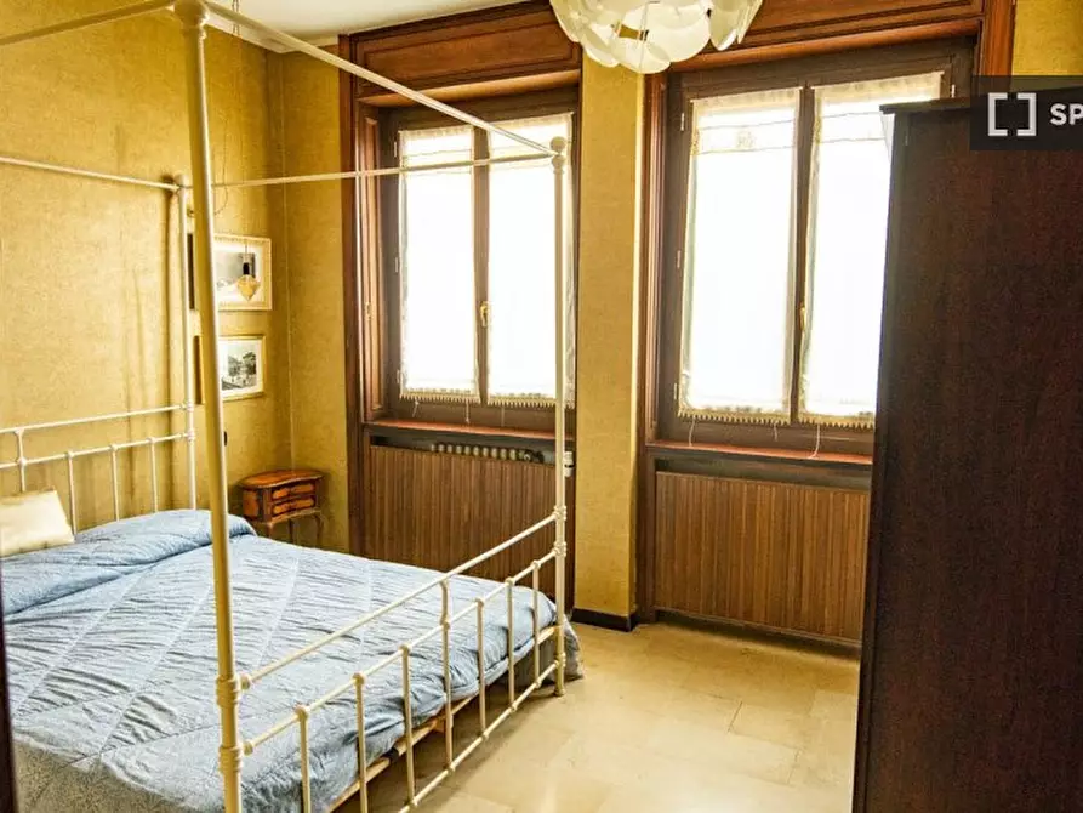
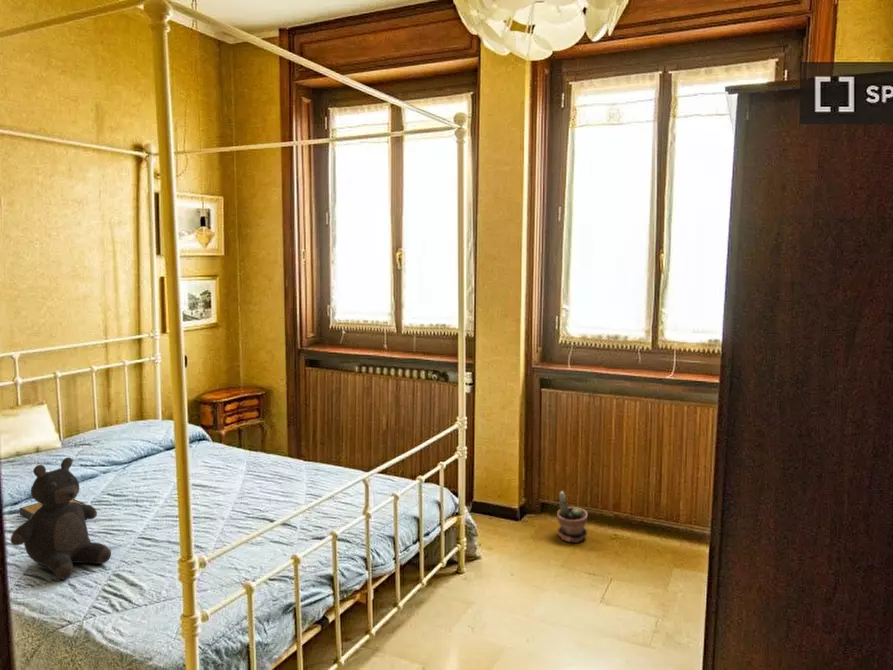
+ potted plant (572, 514)
+ hardback book (70, 501)
+ teddy bear (64, 514)
